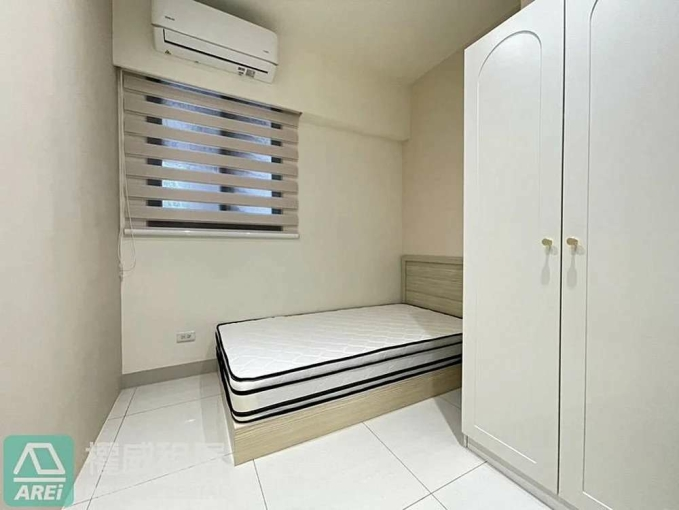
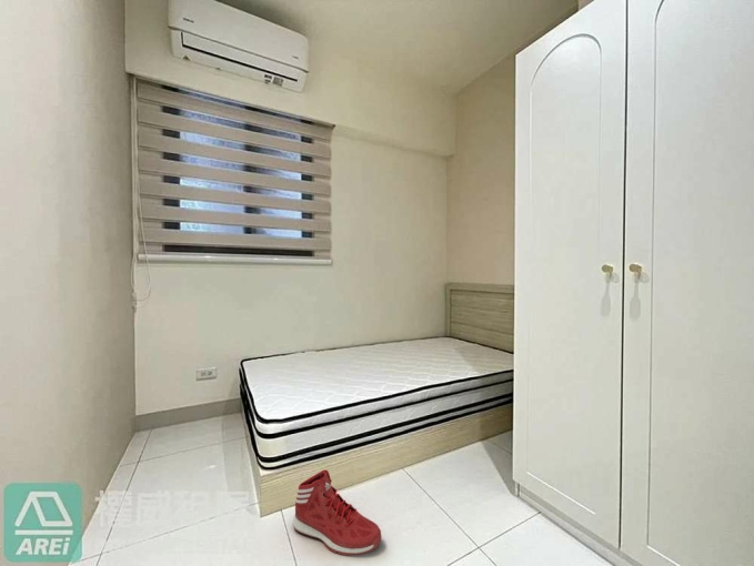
+ sneaker (335, 506)
